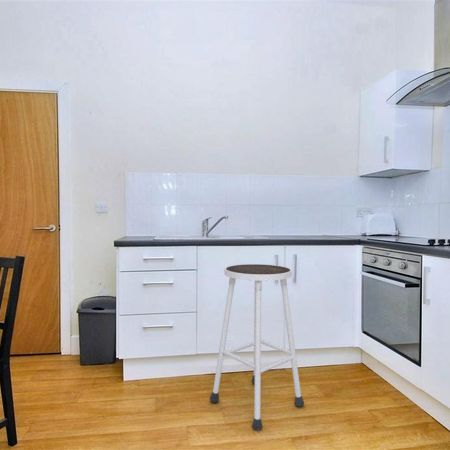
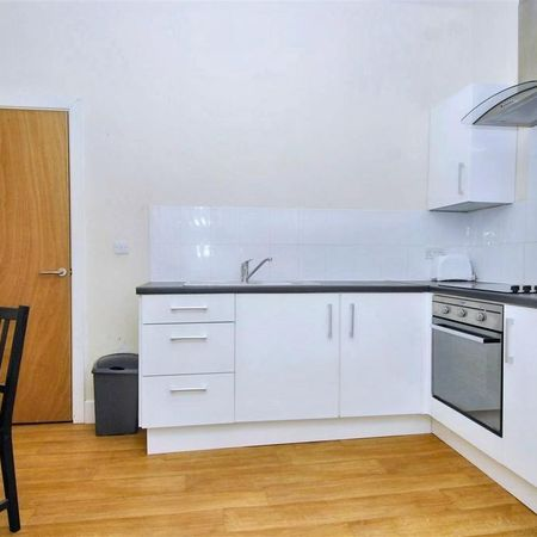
- stool (257, 336)
